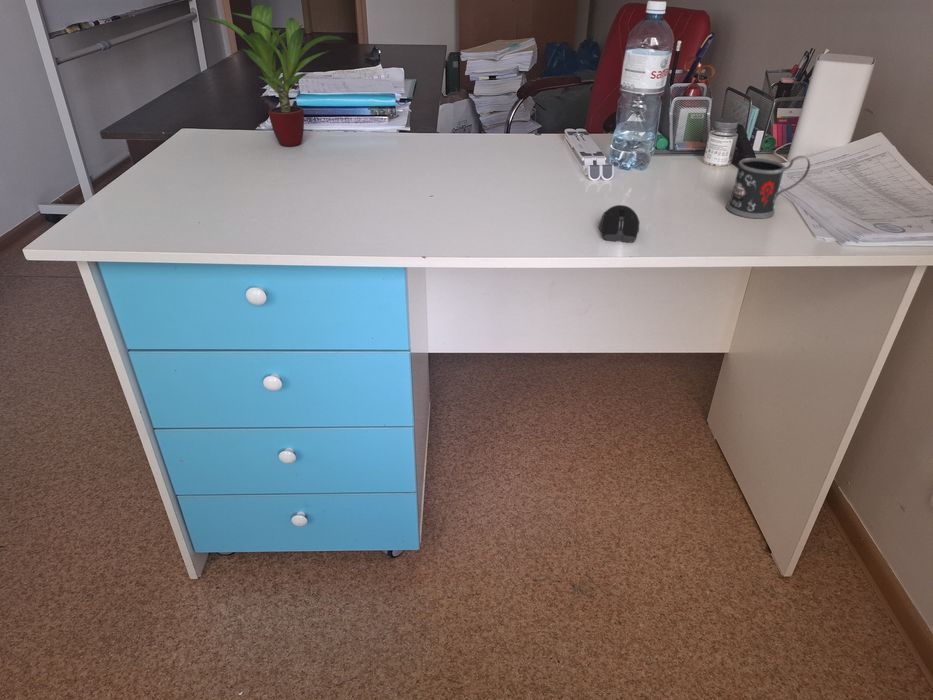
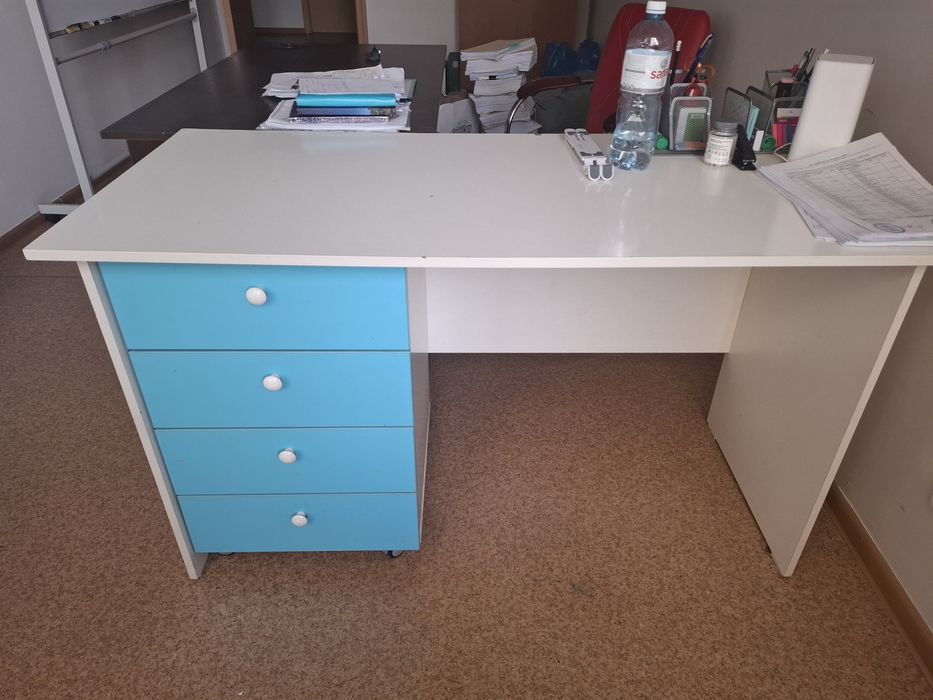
- computer mouse (620, 220)
- mug (768, 183)
- potted plant (283, 78)
